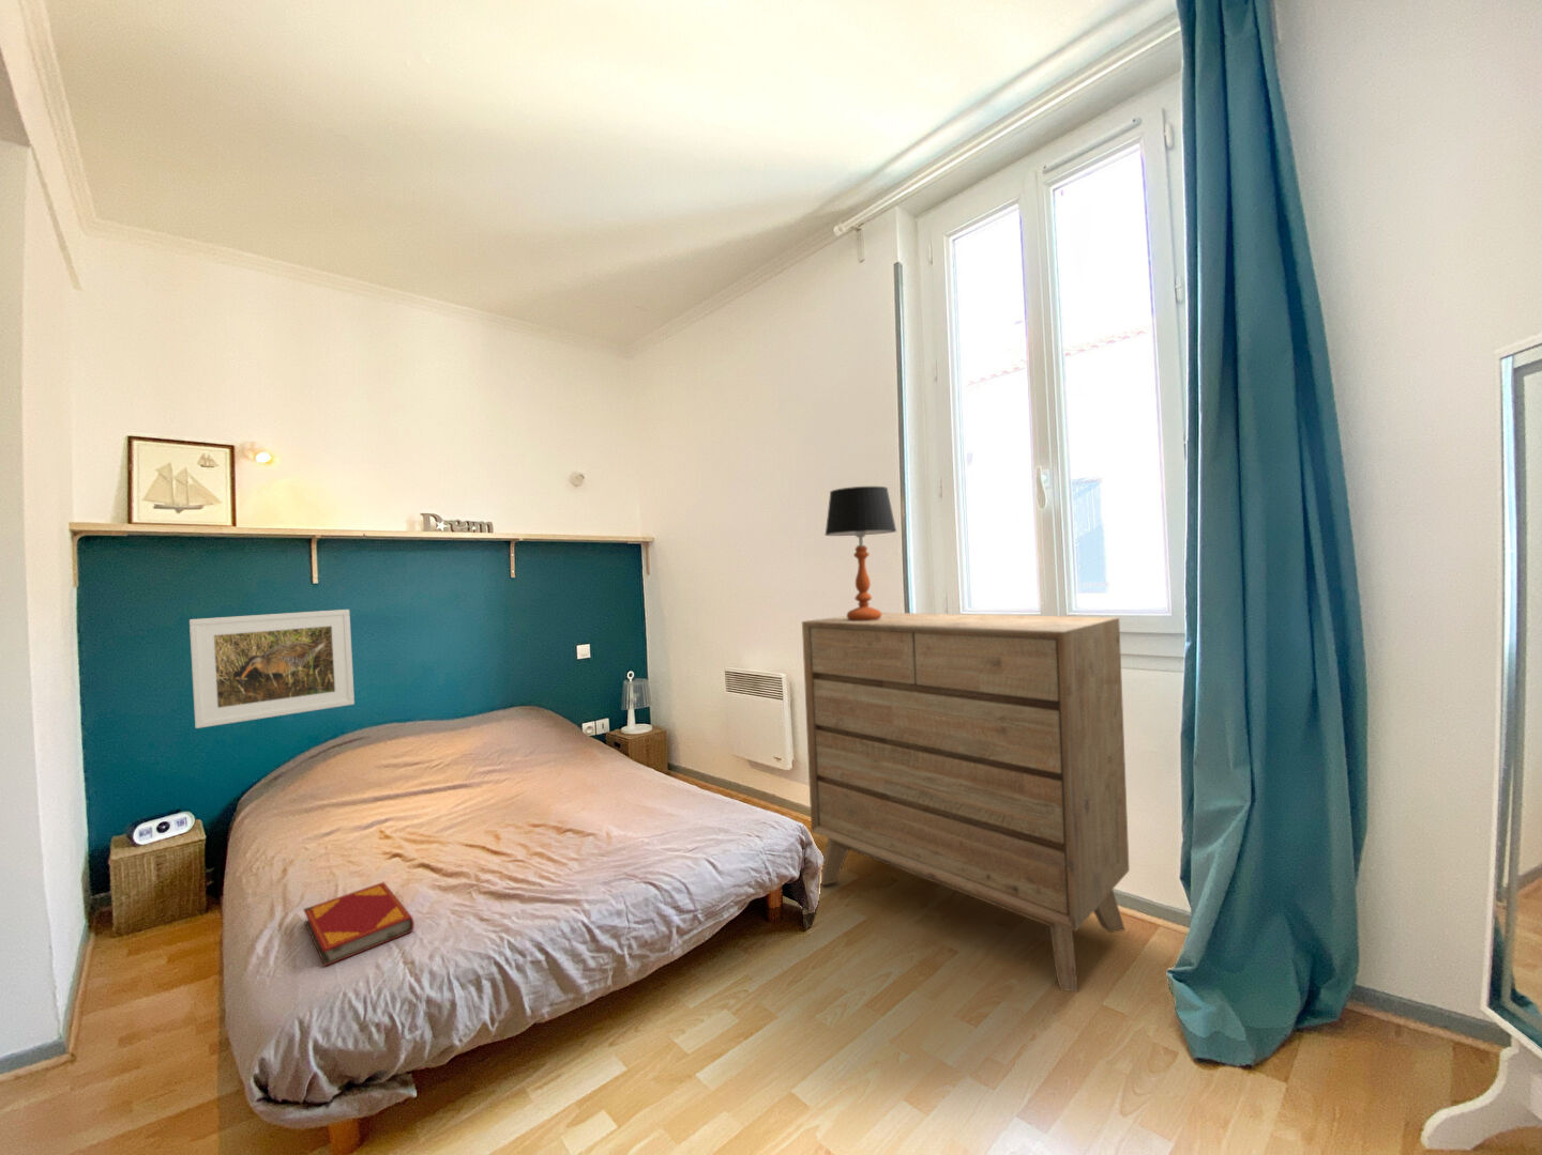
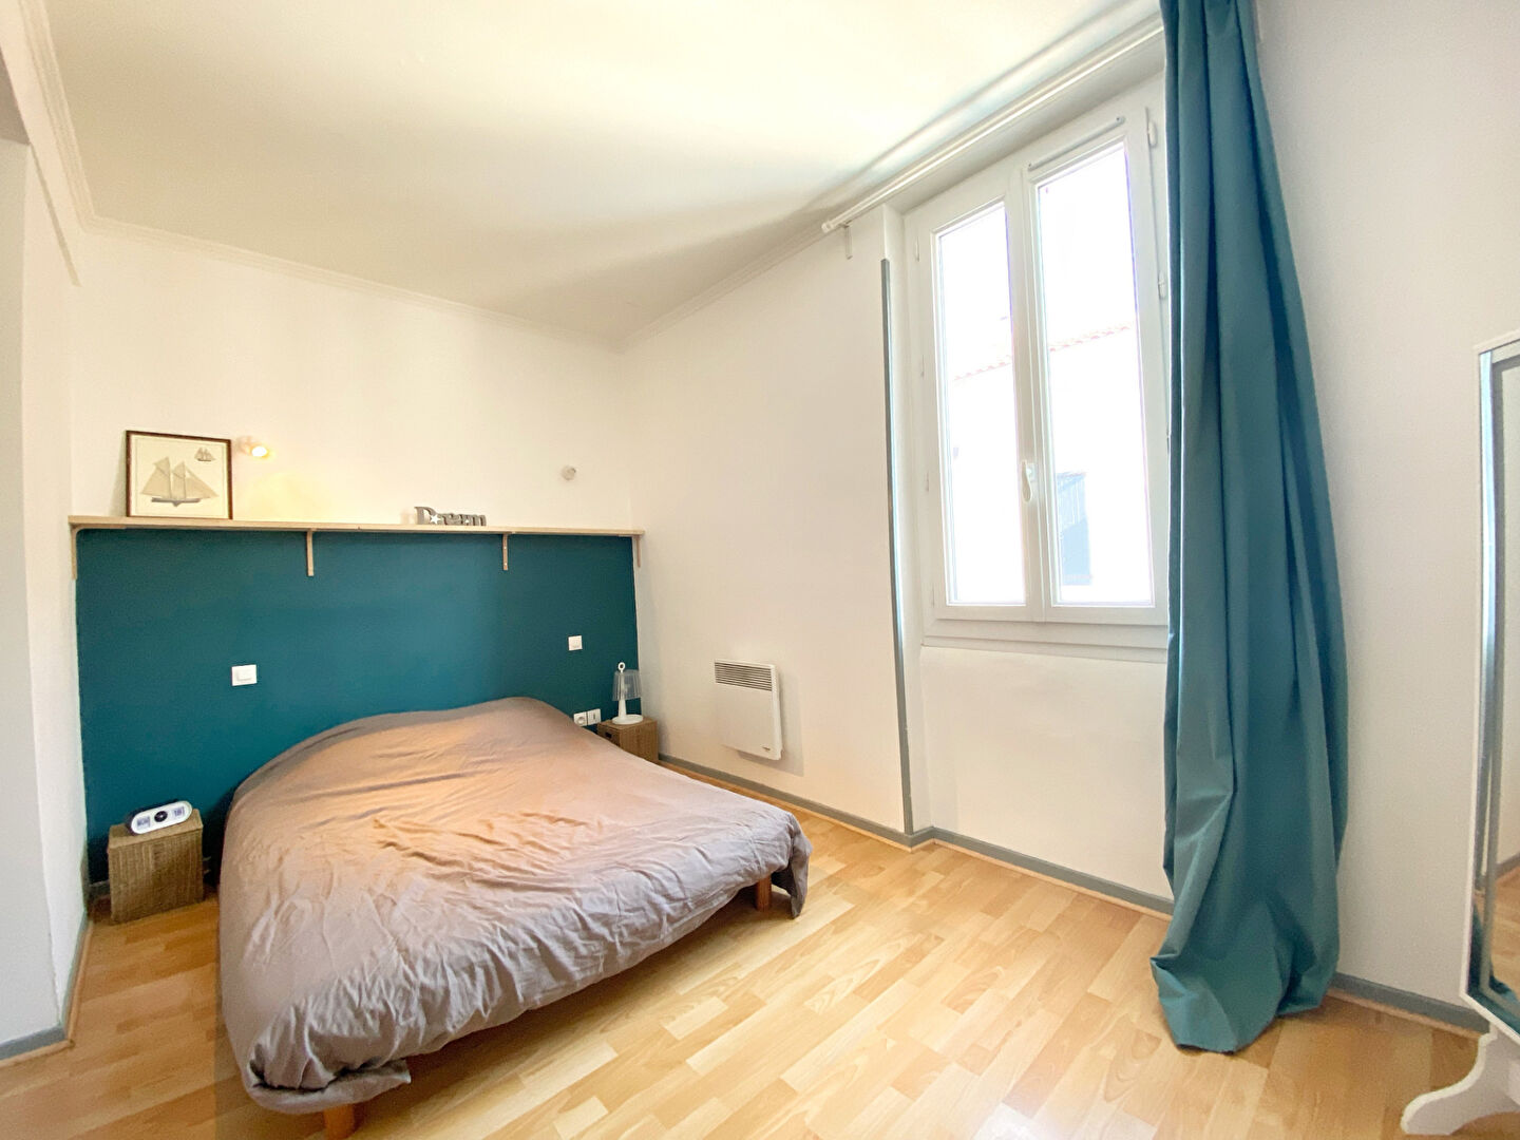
- dresser (951, 762)
- hardback book (358, 918)
- table lamp (861, 554)
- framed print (277, 664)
